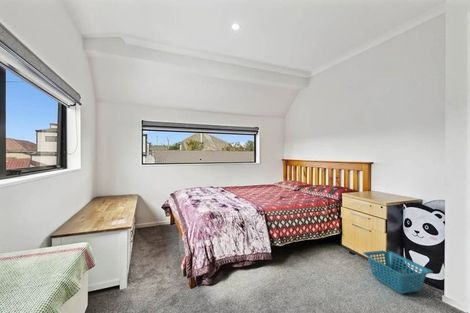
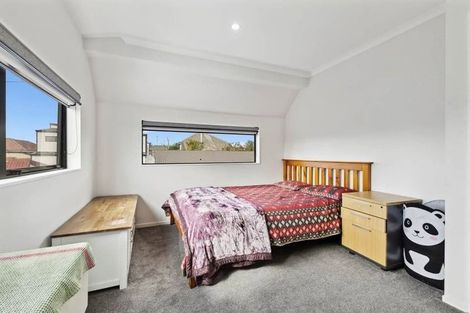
- laundry basket (394, 272)
